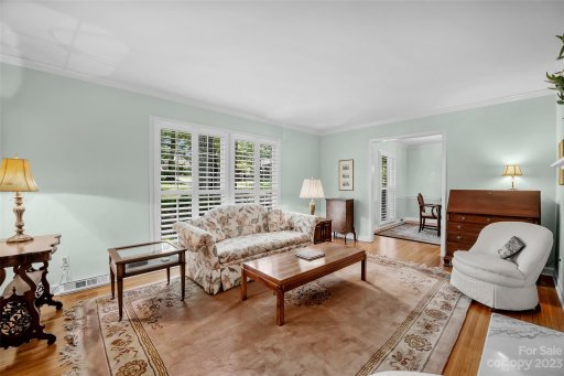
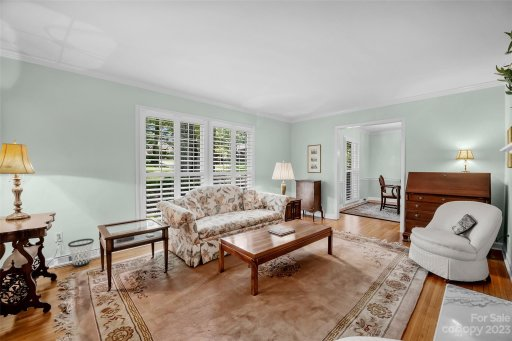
+ wastebasket (80, 253)
